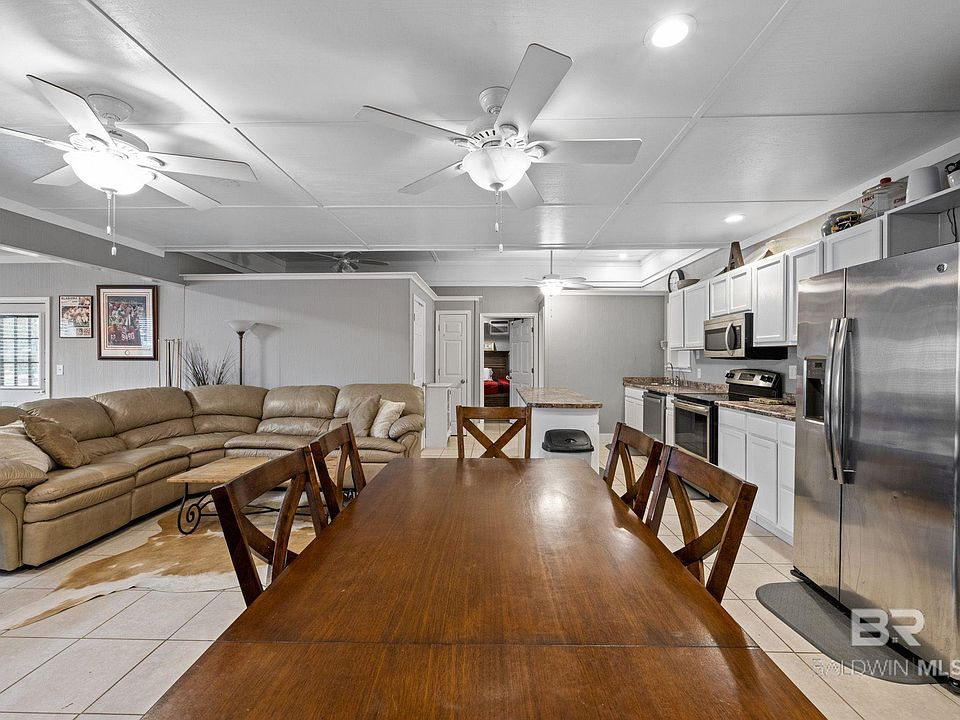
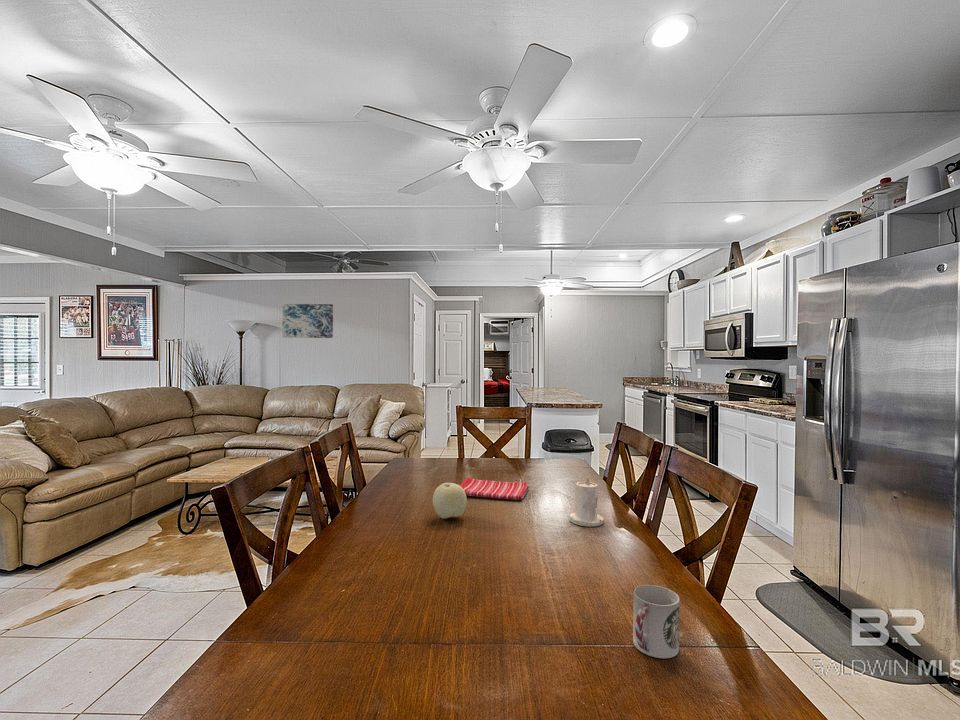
+ dish towel (492, 488)
+ candle (586, 500)
+ wall art (307, 321)
+ cup (651, 623)
+ fruit (449, 500)
